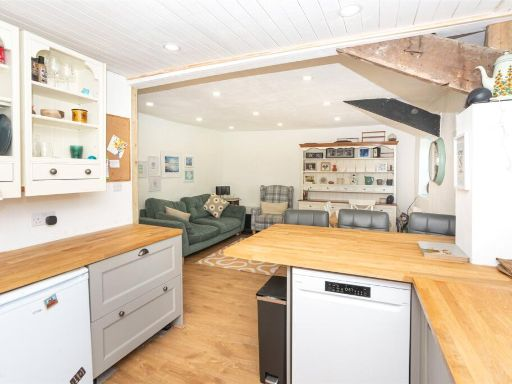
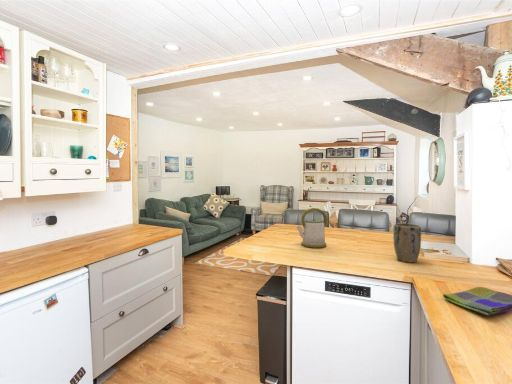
+ kettle (311, 226)
+ plant pot (406, 242)
+ dish towel (483, 299)
